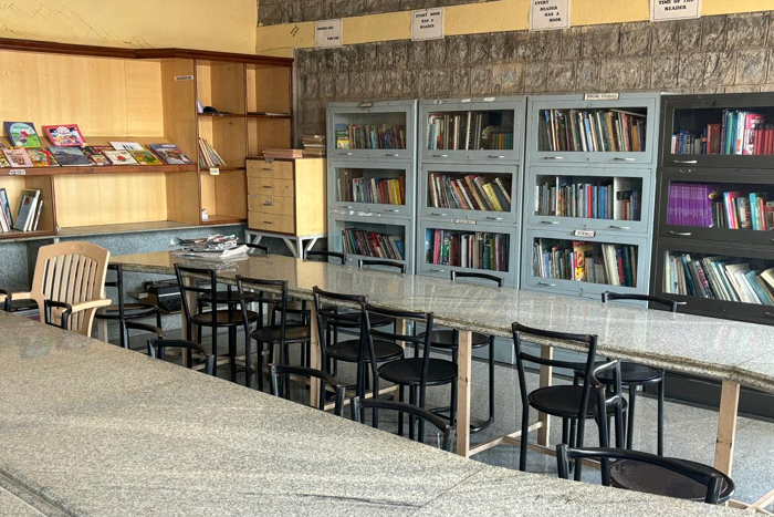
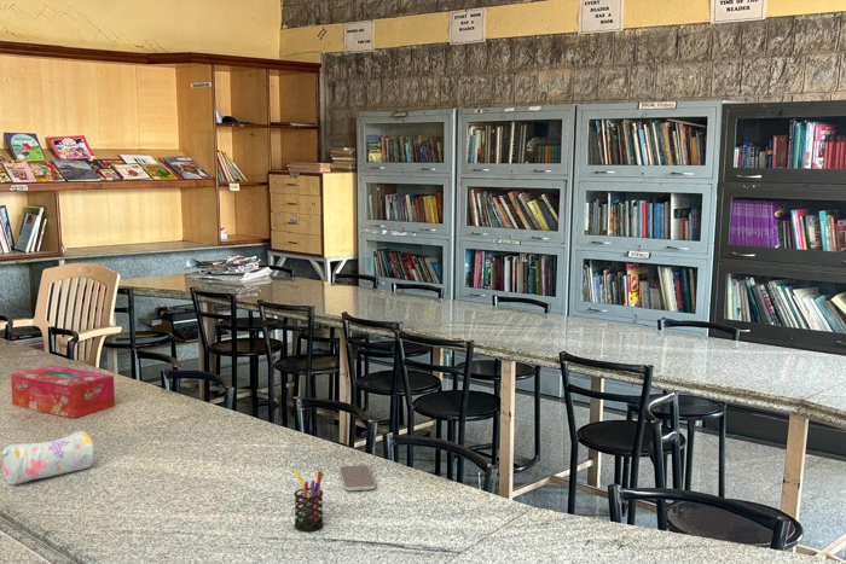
+ pen holder (312, 496)
+ tissue box (62, 390)
+ pencil case (48, 457)
+ smartphone (357, 477)
